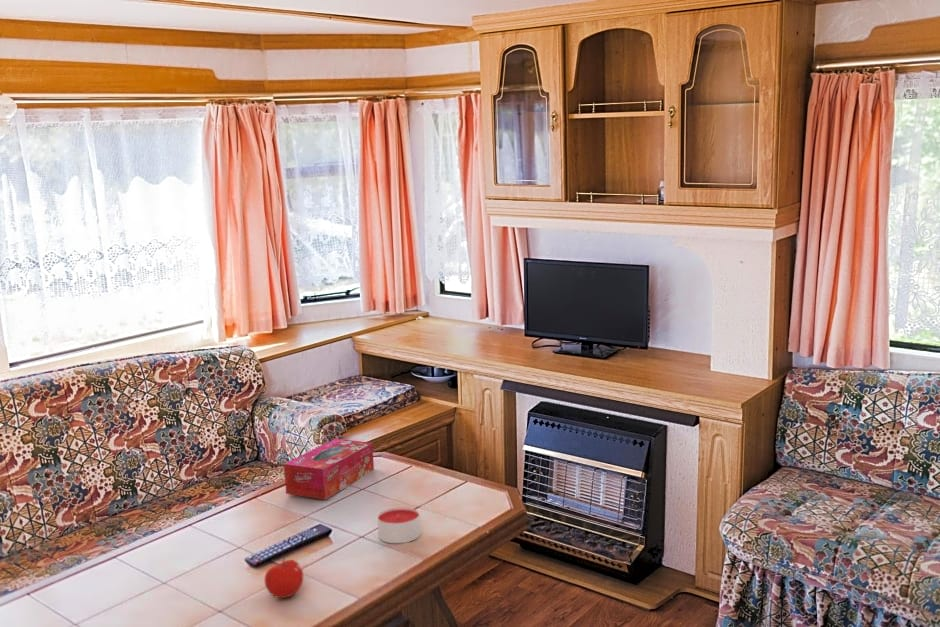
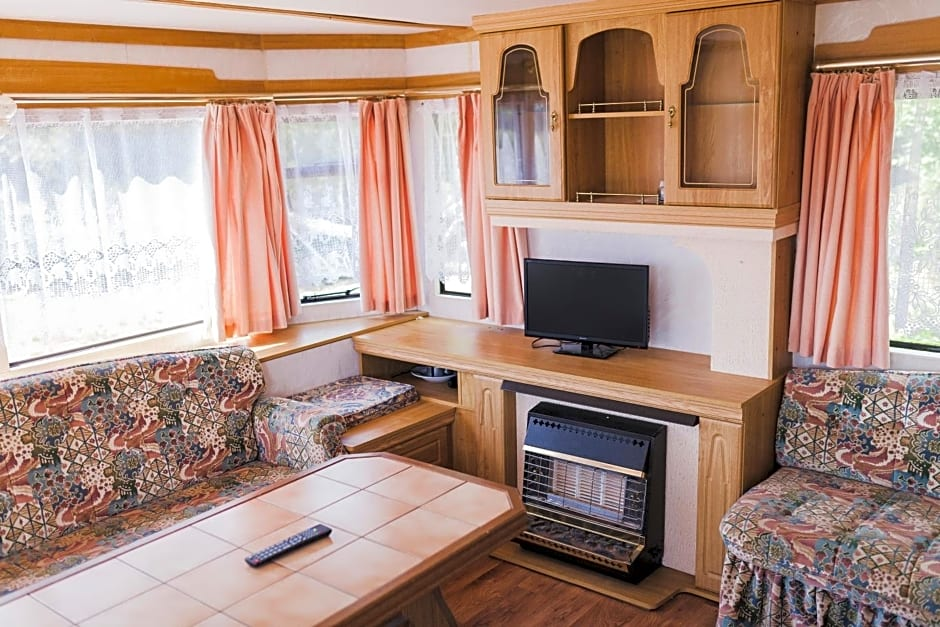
- candle (398, 524)
- tissue box (330, 467)
- fruit (283, 576)
